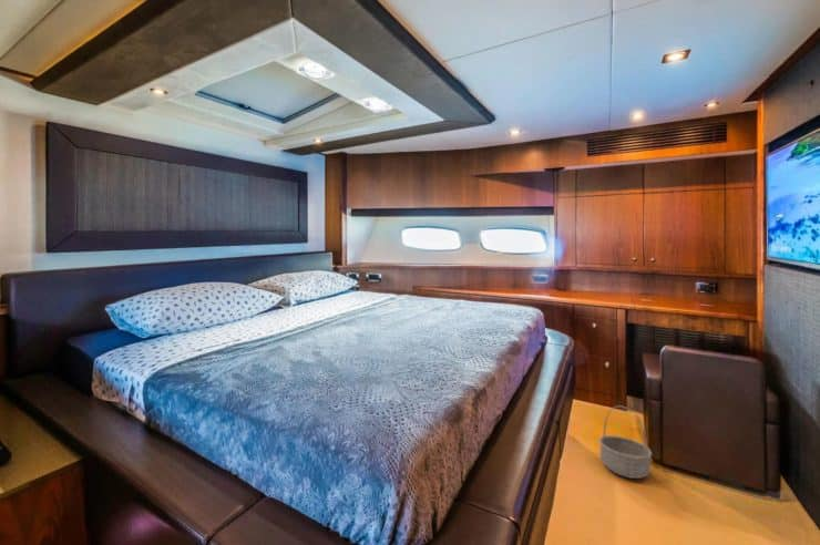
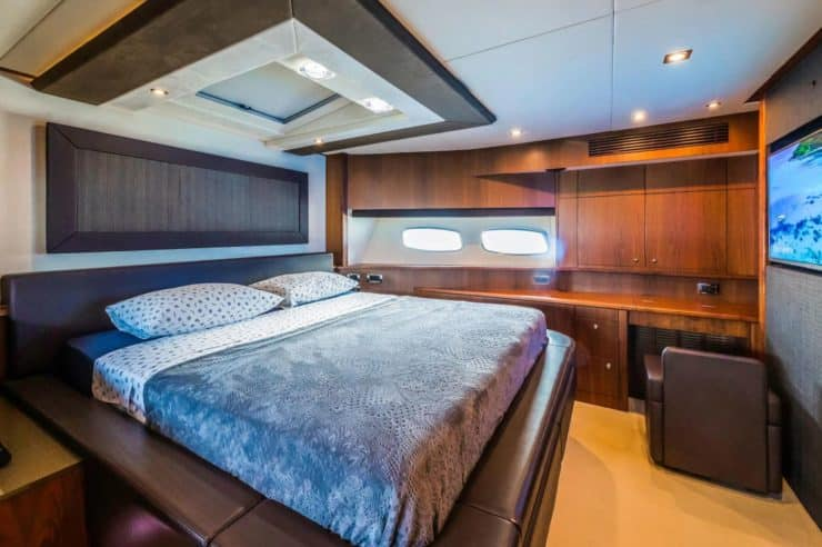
- basket (624, 438)
